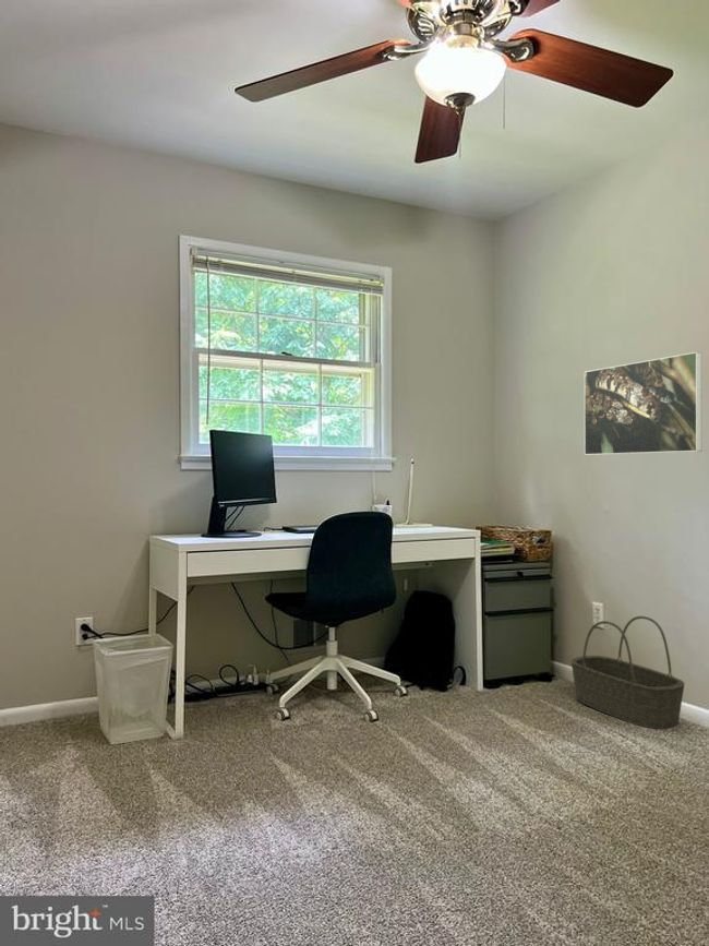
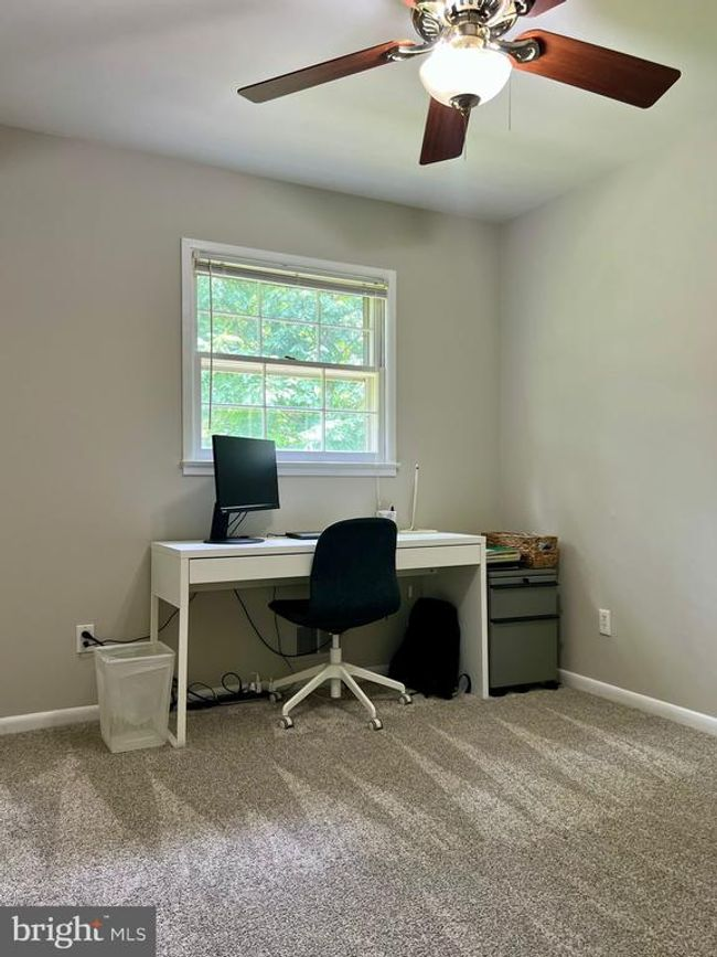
- basket (624, 663)
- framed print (637, 408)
